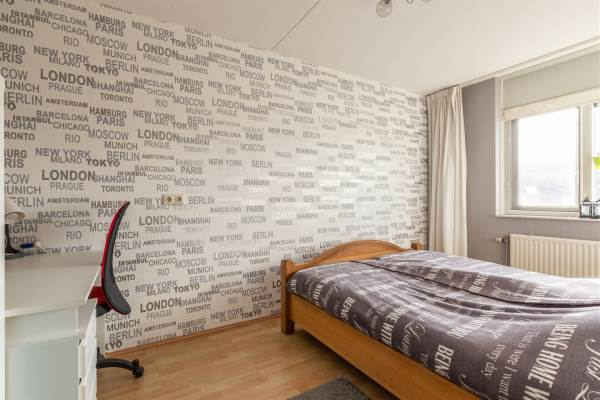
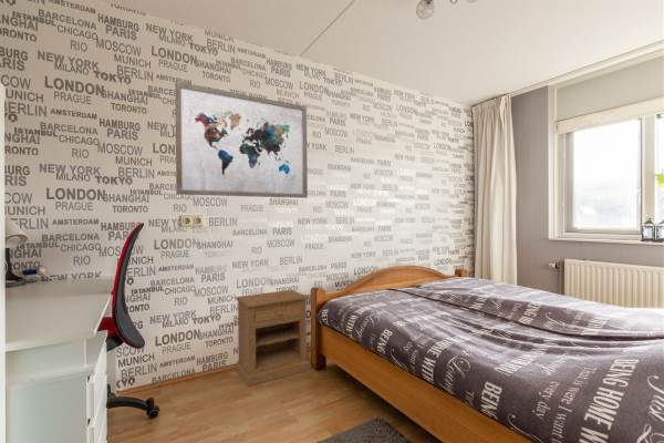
+ nightstand (272, 332)
+ wall art (248, 145)
